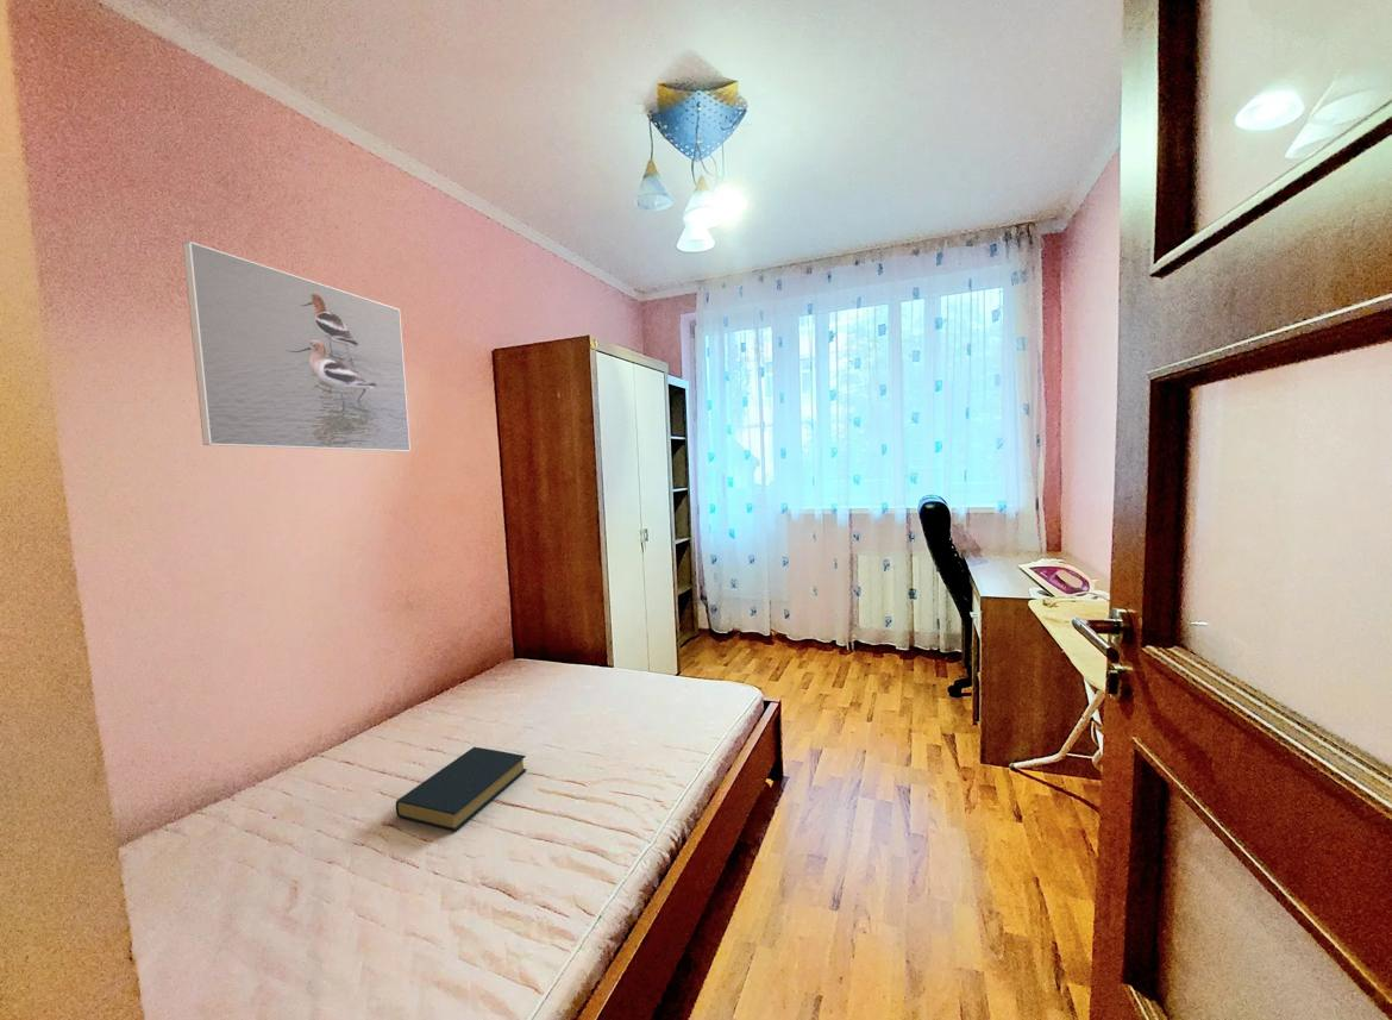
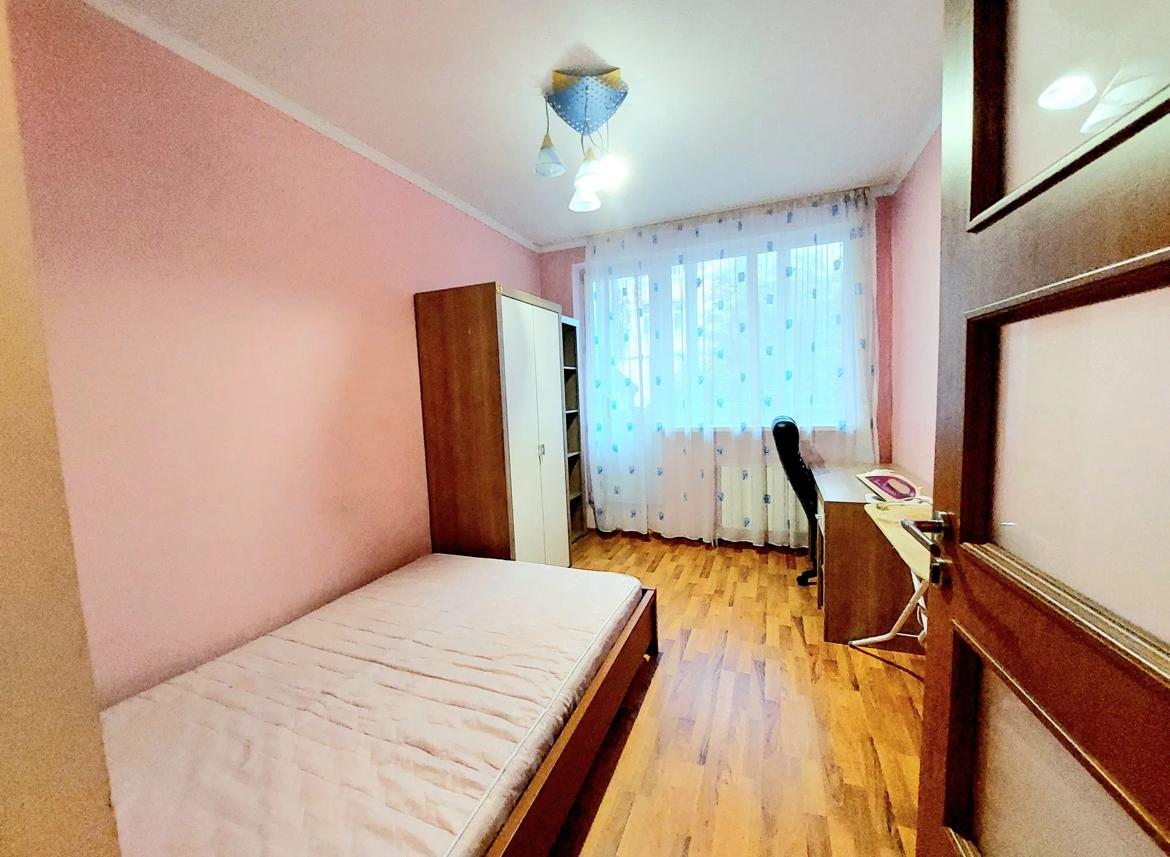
- hardback book (465, 783)
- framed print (316, 365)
